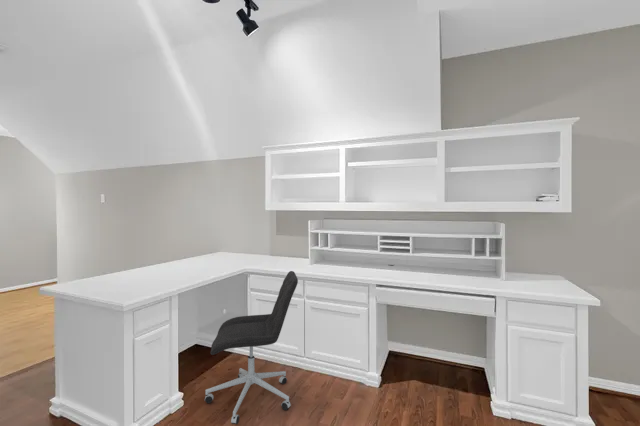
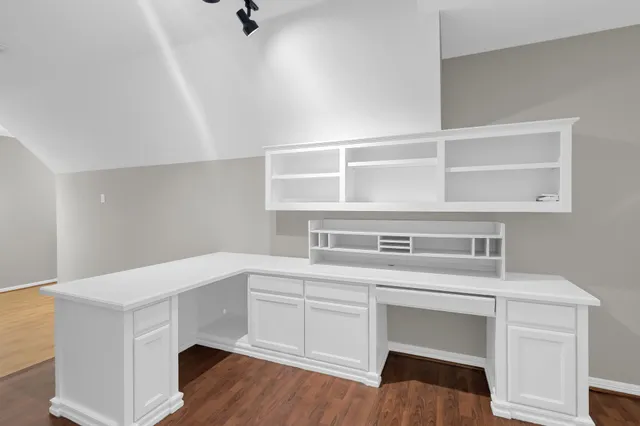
- office chair (253, 337)
